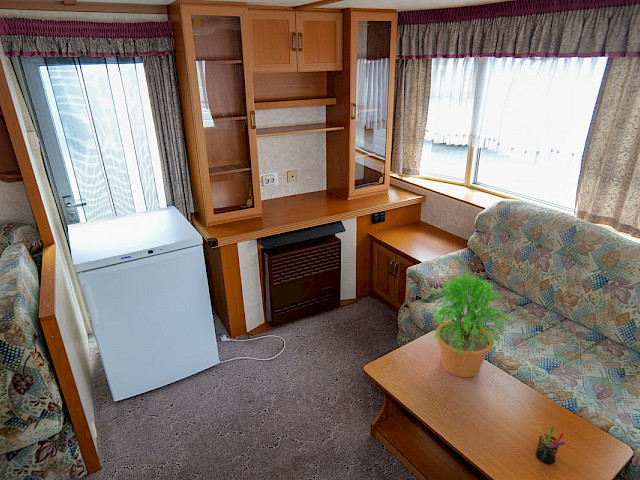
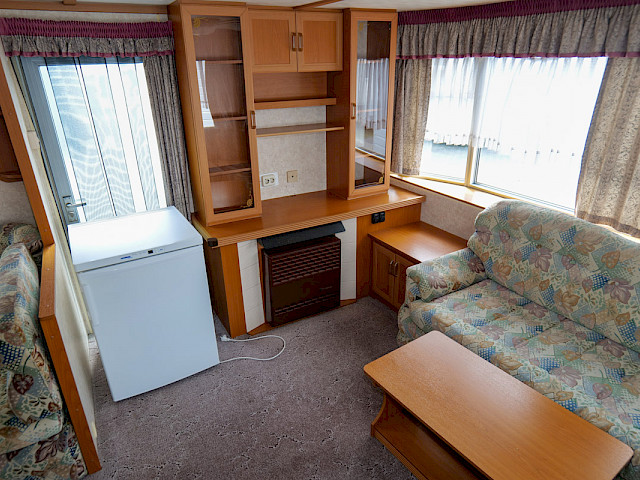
- potted plant (467, 324)
- pen holder (549, 442)
